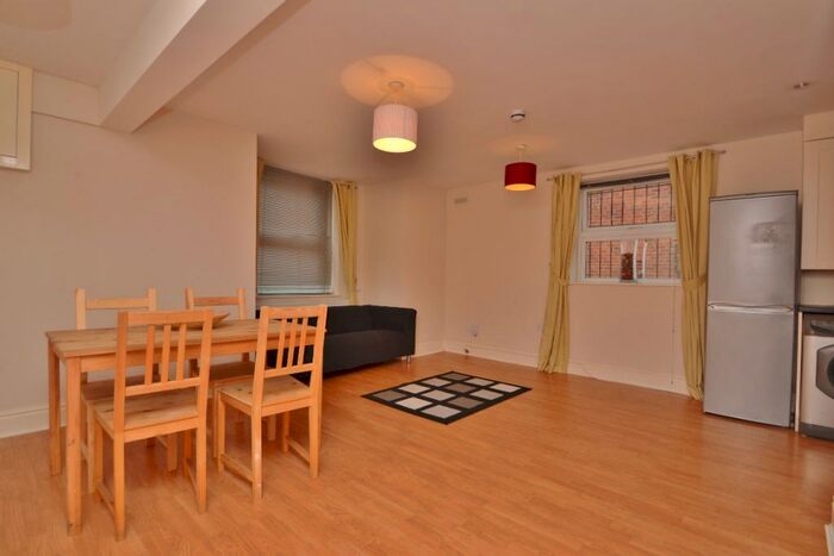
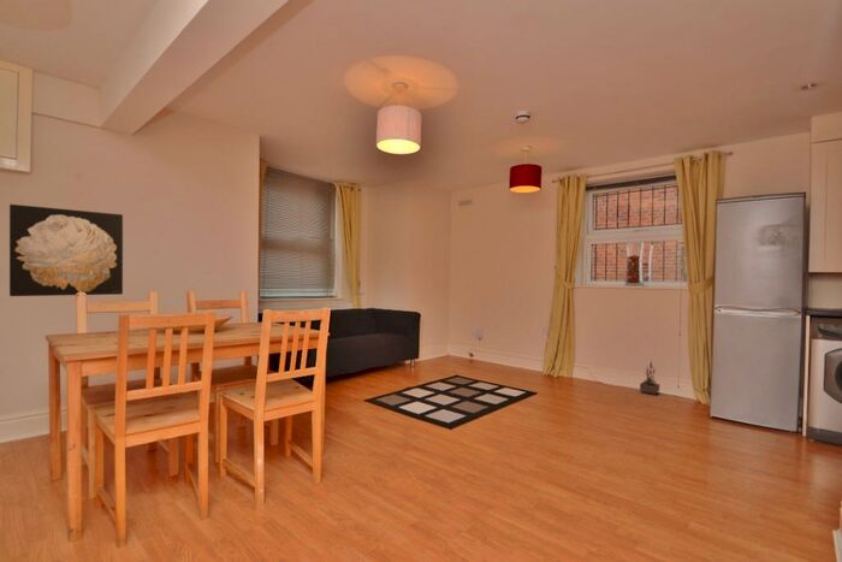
+ wall art (70, 252)
+ potted plant (650, 375)
